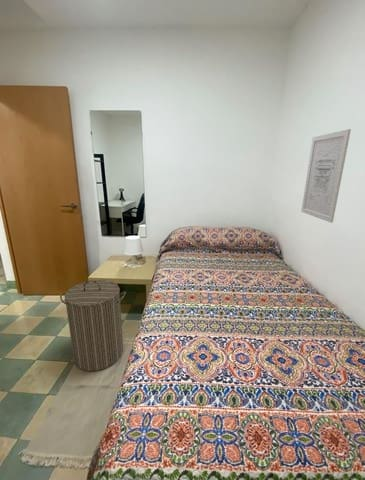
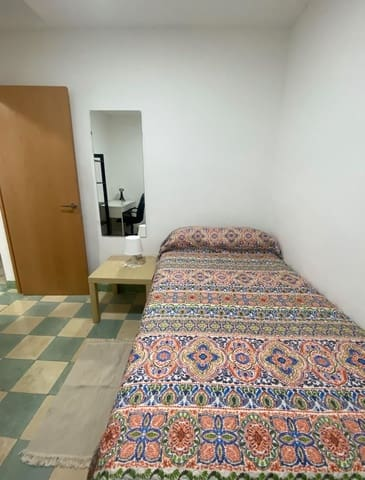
- laundry hamper (95, 318)
- wall art (322, 177)
